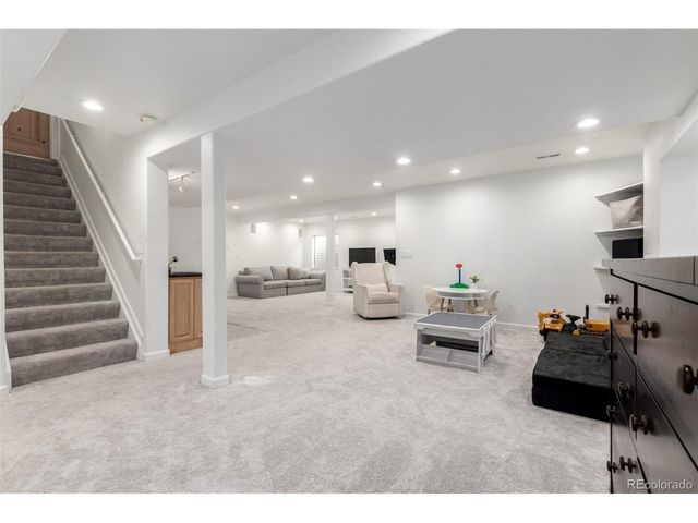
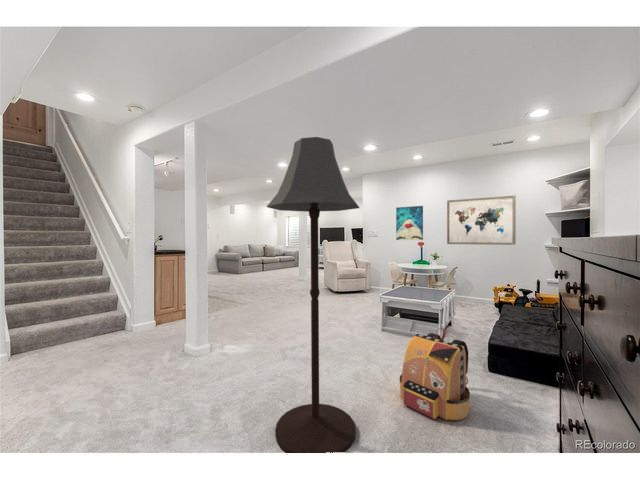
+ wall art (479, 221)
+ wall art (409, 223)
+ floor lamp (314, 288)
+ backpack (435, 365)
